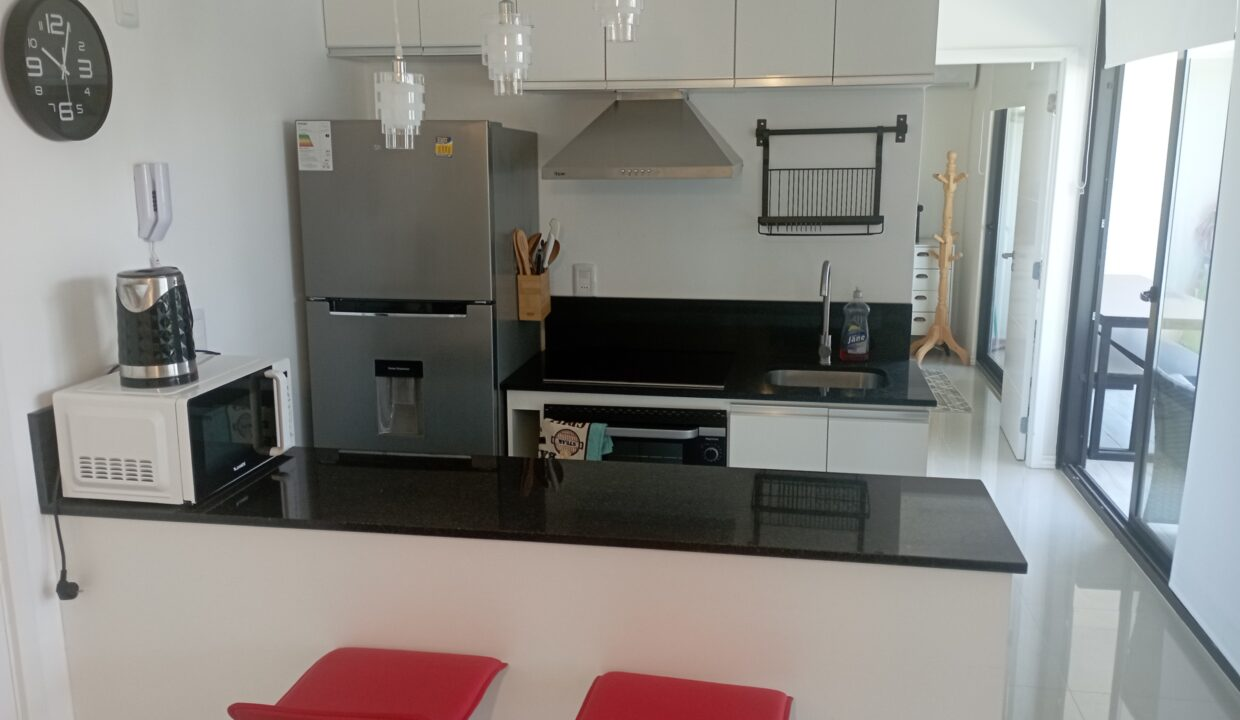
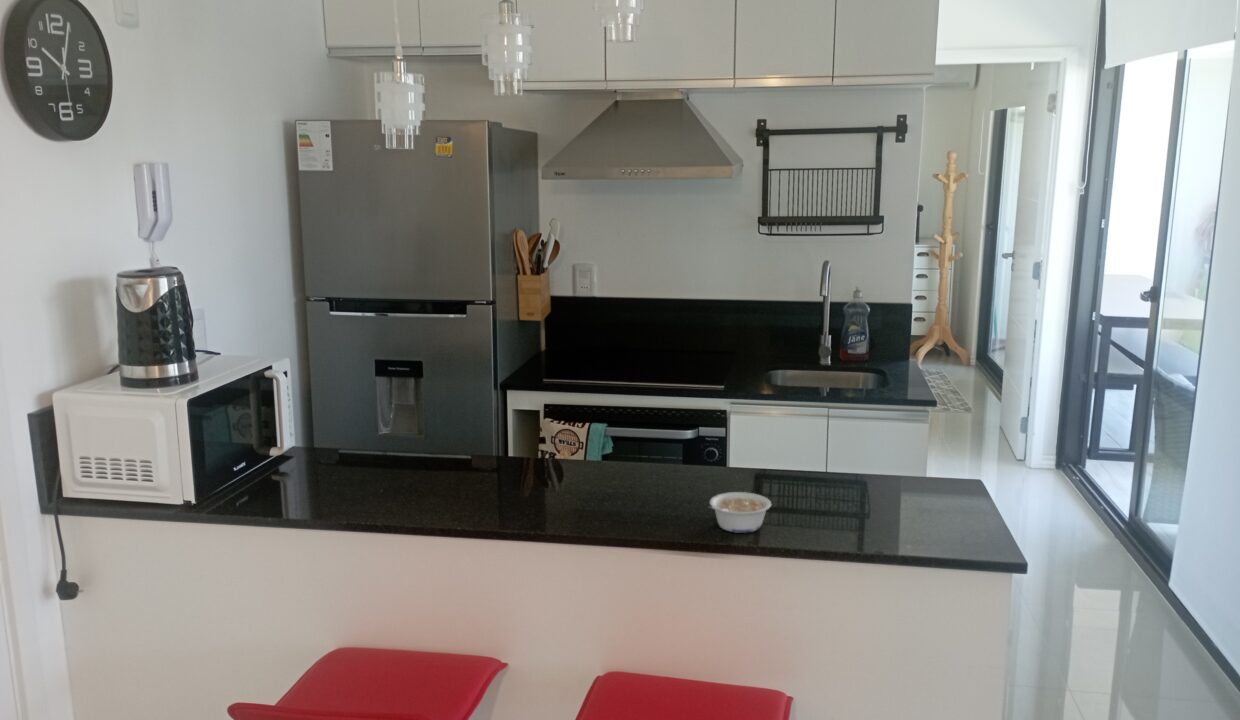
+ legume (739, 512)
